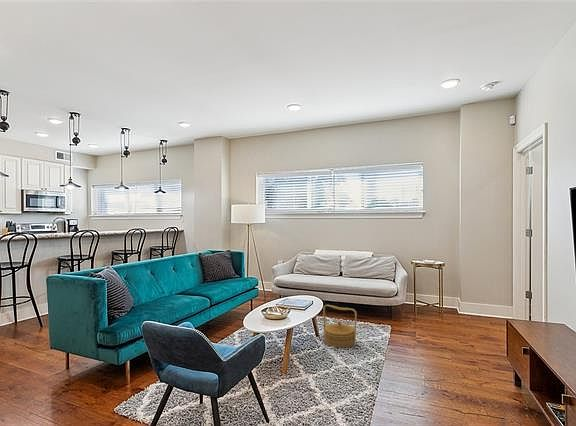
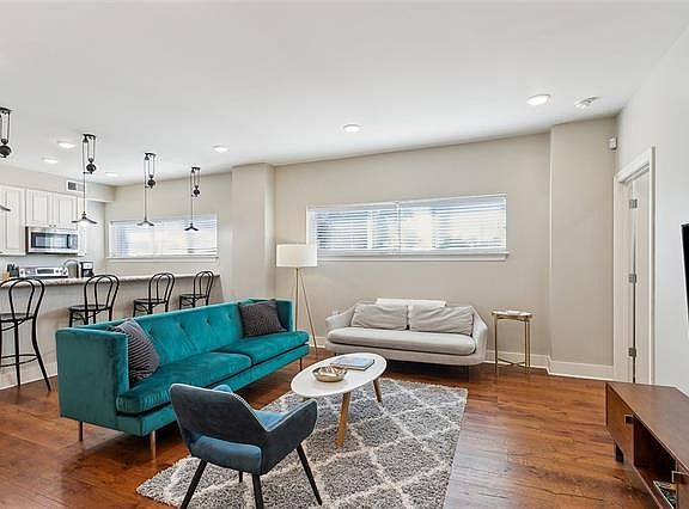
- basket (339, 323)
